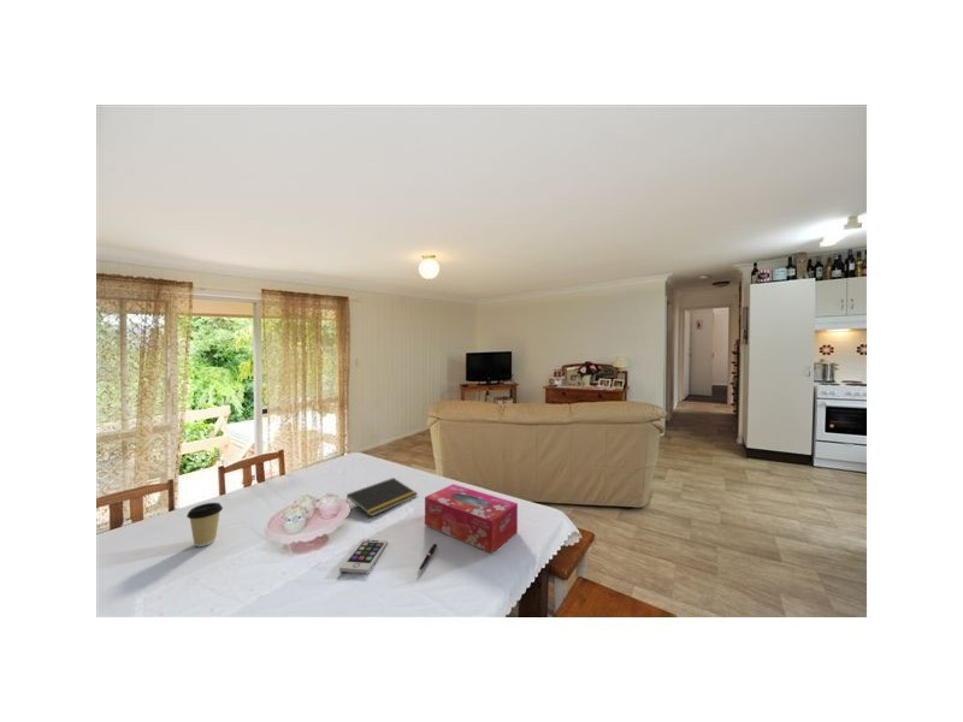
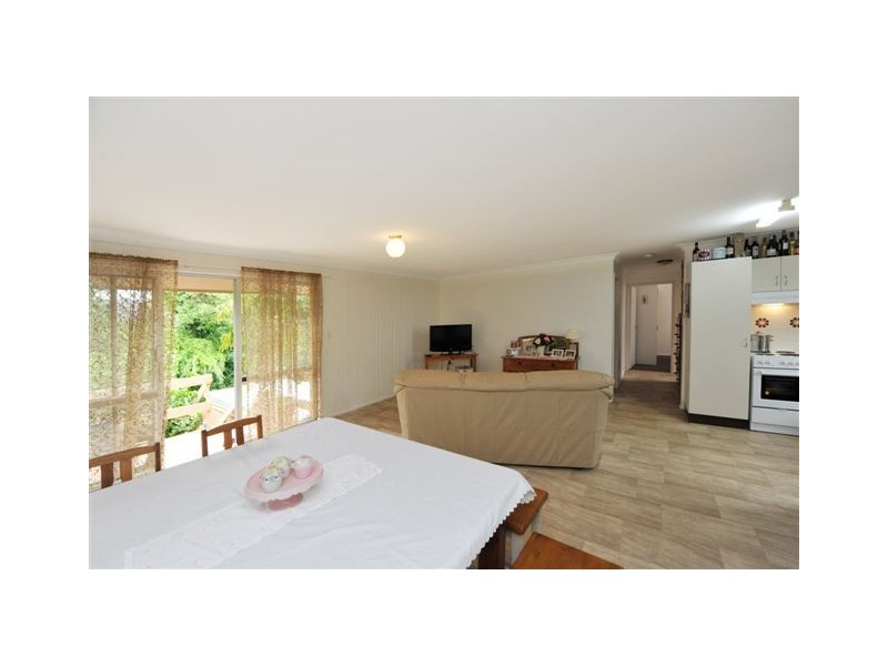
- tissue box (469, 514)
- smartphone (365, 555)
- pen (426, 557)
- notepad (383, 495)
- coffee cup (205, 523)
